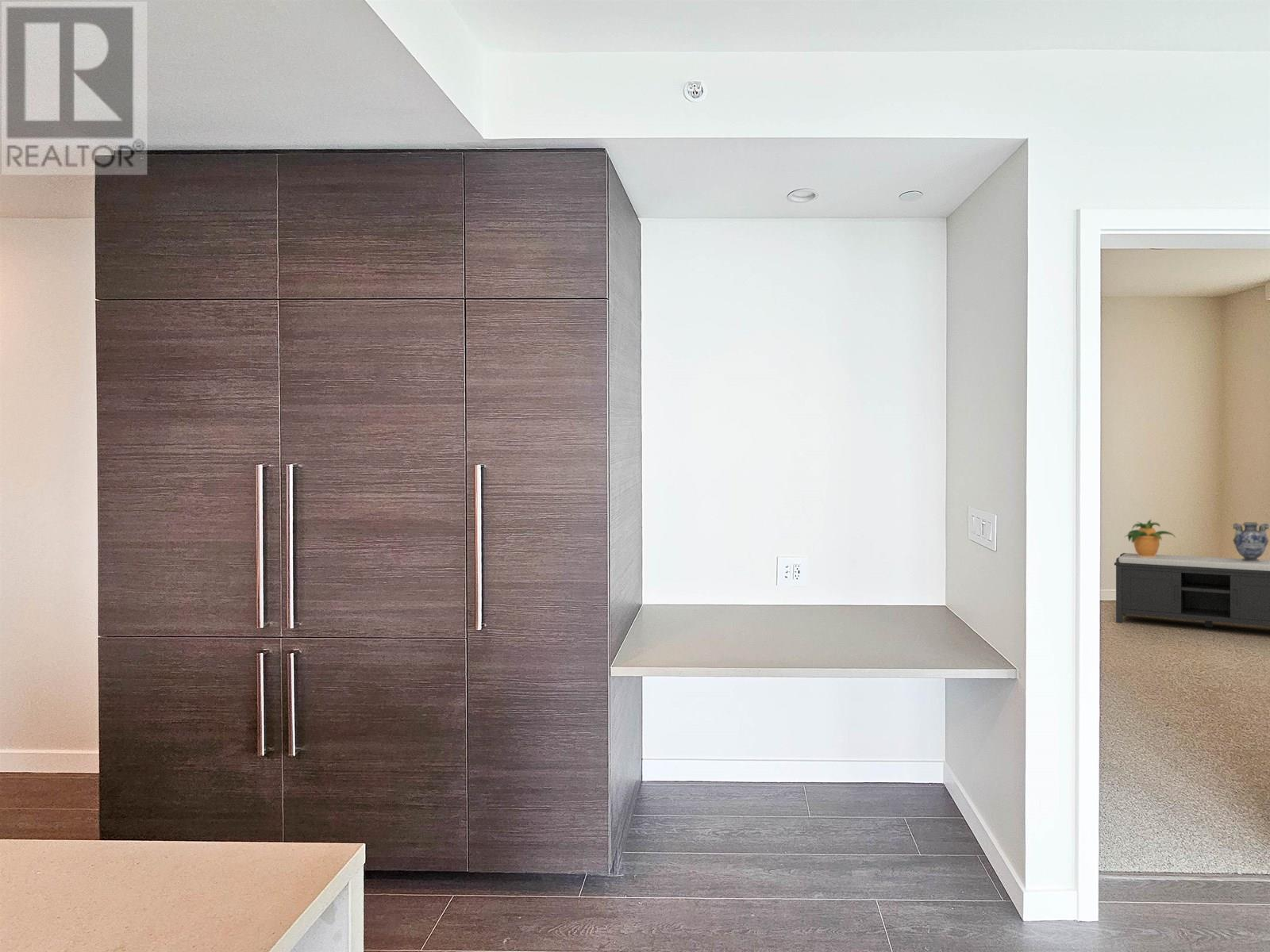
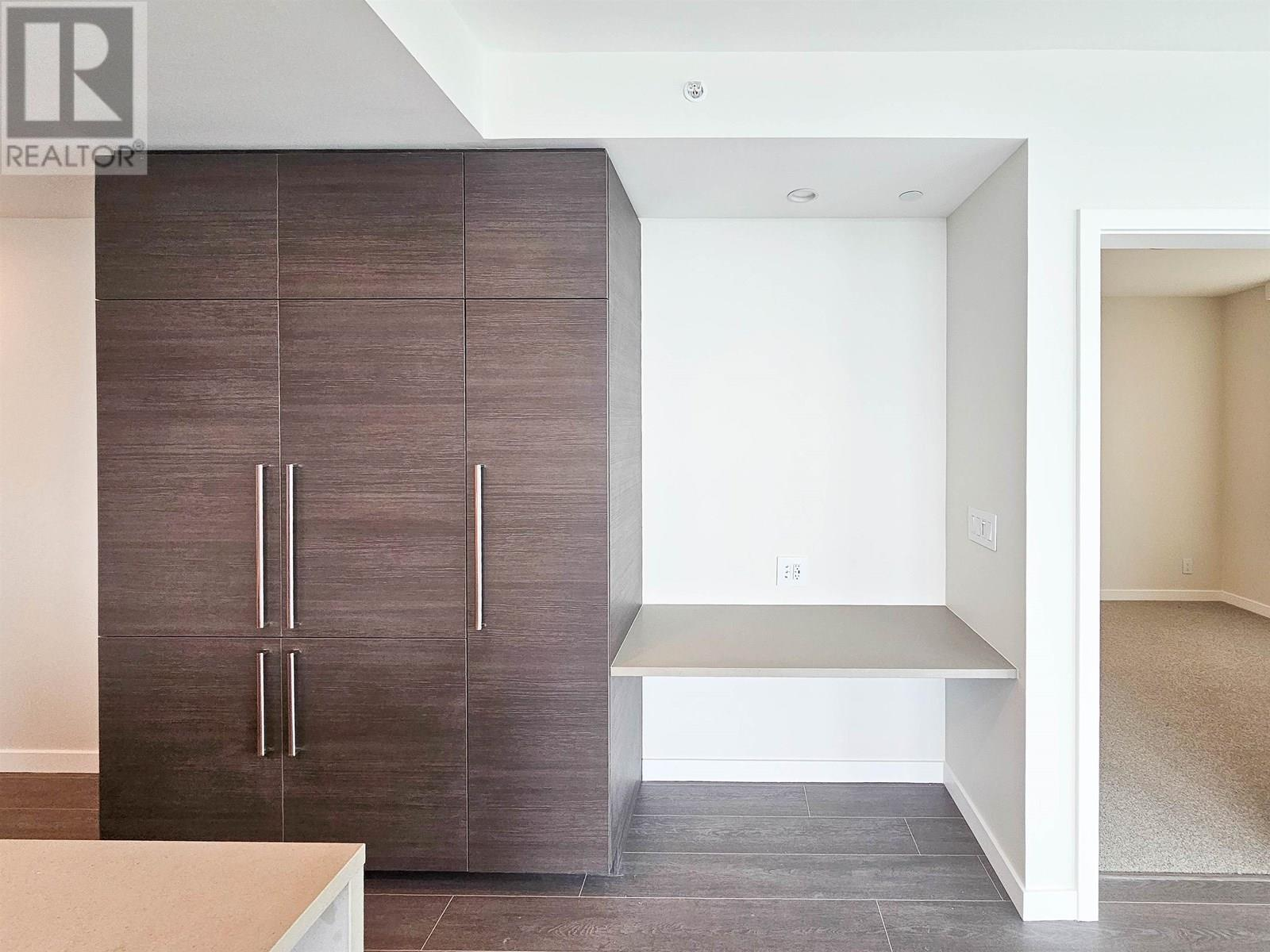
- potted plant (1149, 537)
- bench (1206, 593)
- decorative vase (1250, 541)
